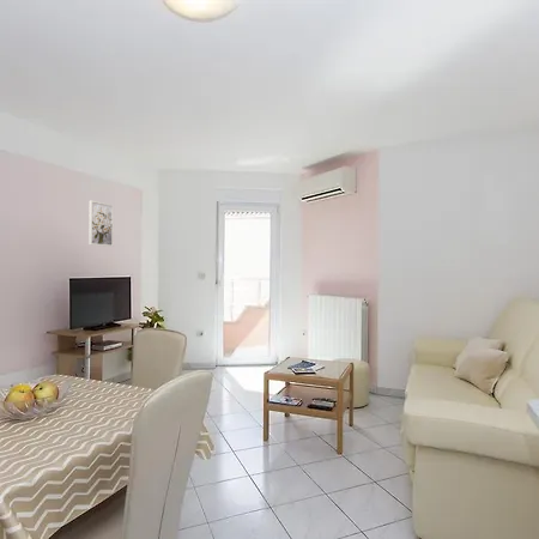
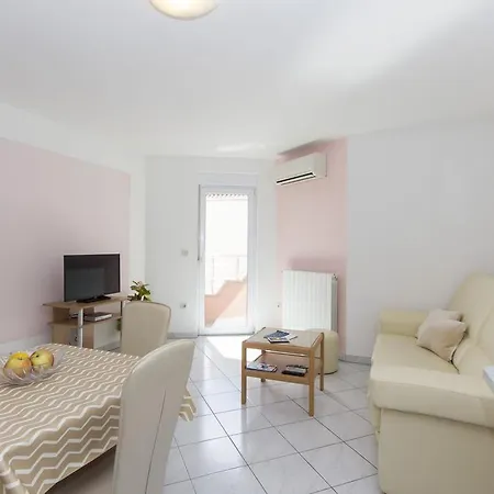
- wall art (101, 224)
